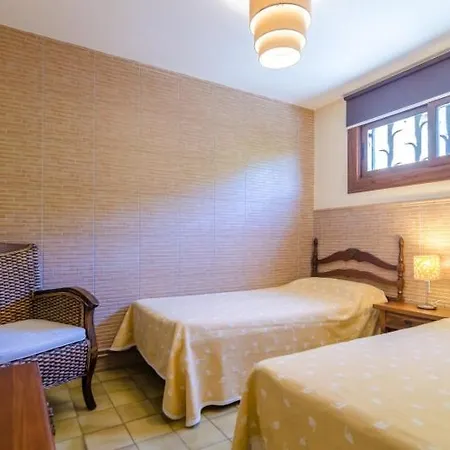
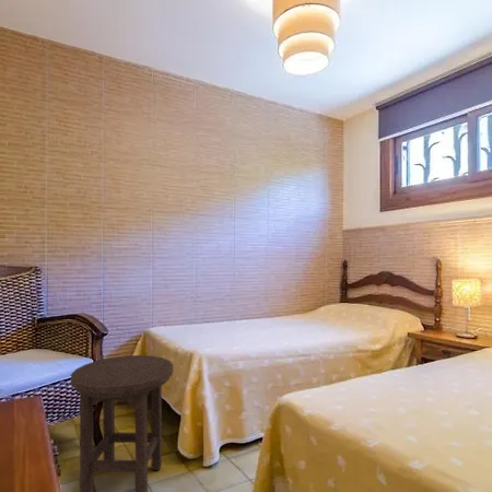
+ stool (120, 432)
